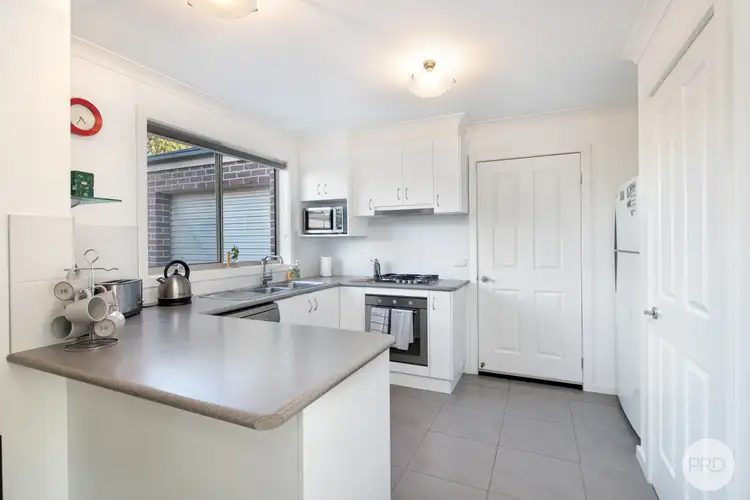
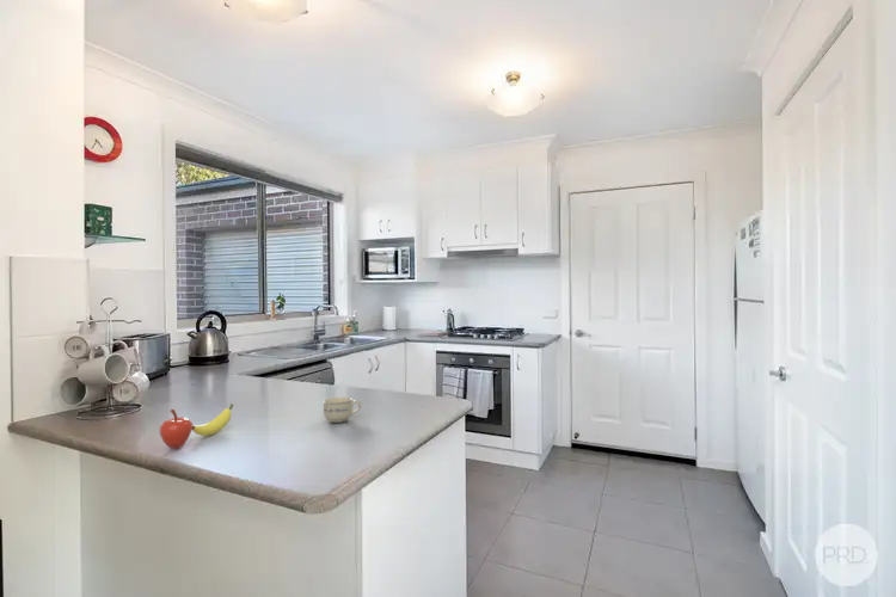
+ fruit (201, 425)
+ cup (342, 410)
